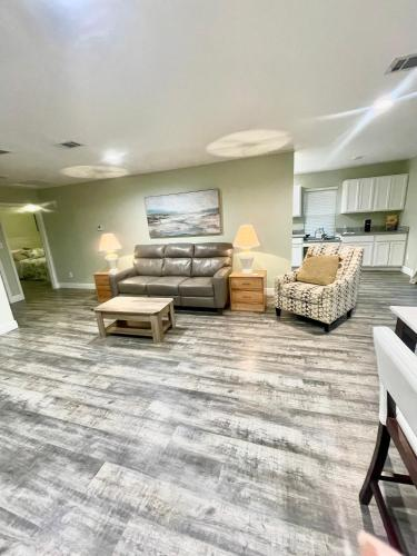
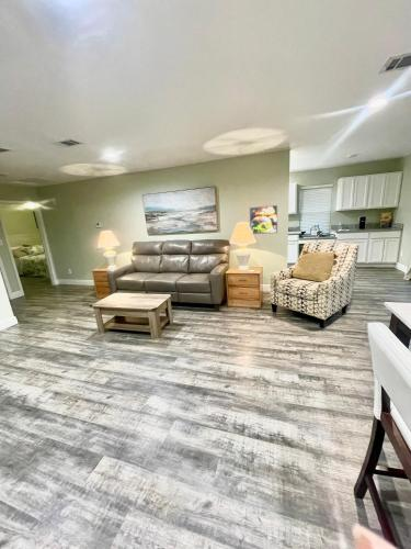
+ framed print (263, 220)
